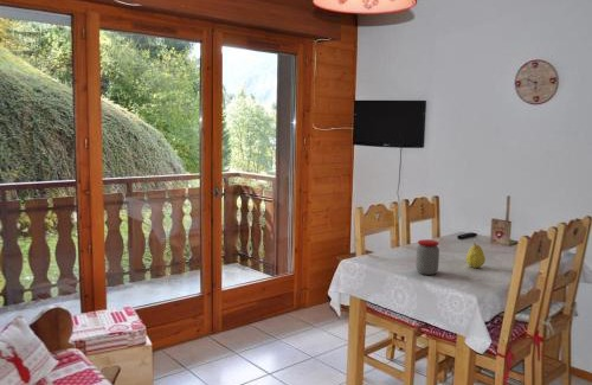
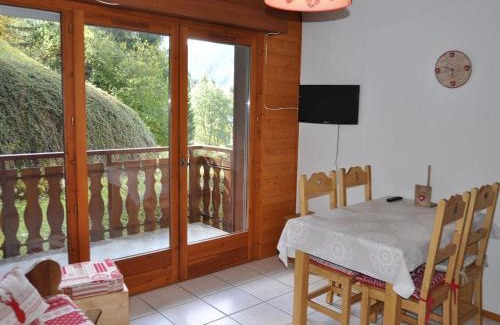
- fruit (476, 255)
- jar (427, 256)
